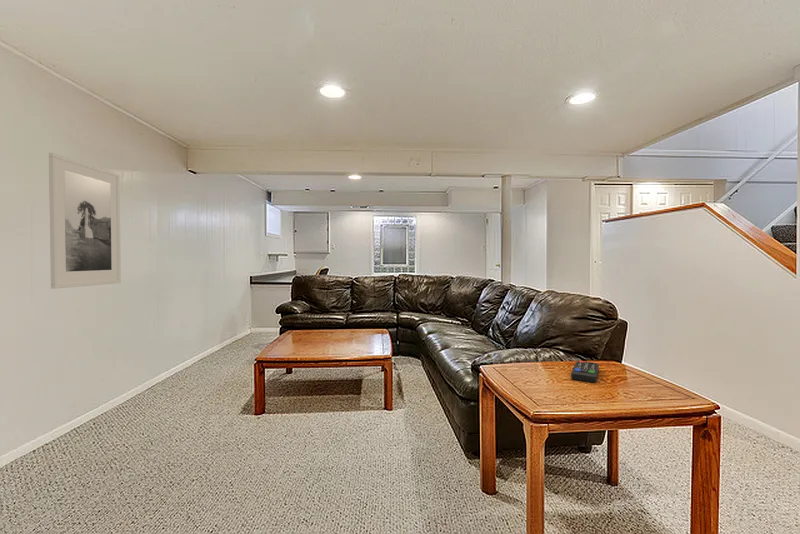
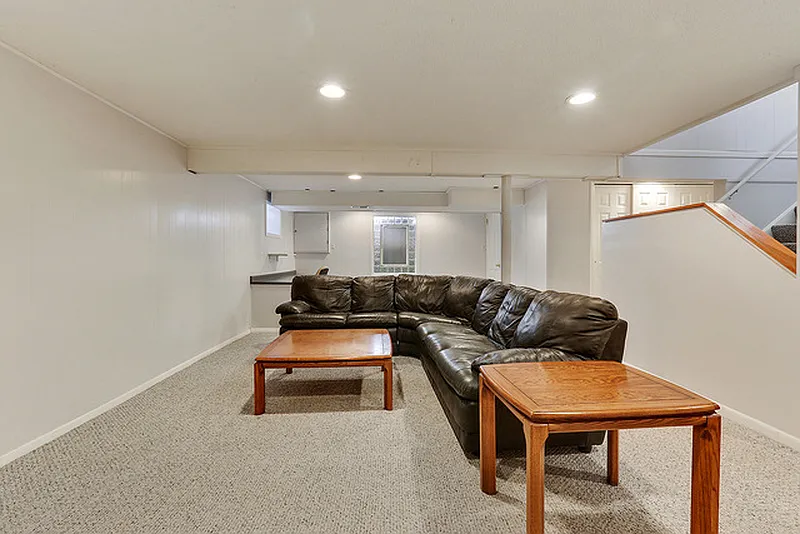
- remote control (585, 370)
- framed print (88, 225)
